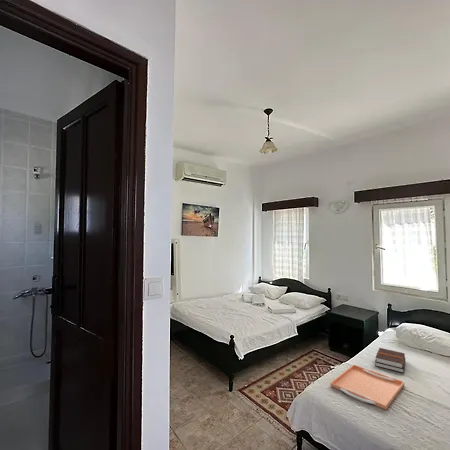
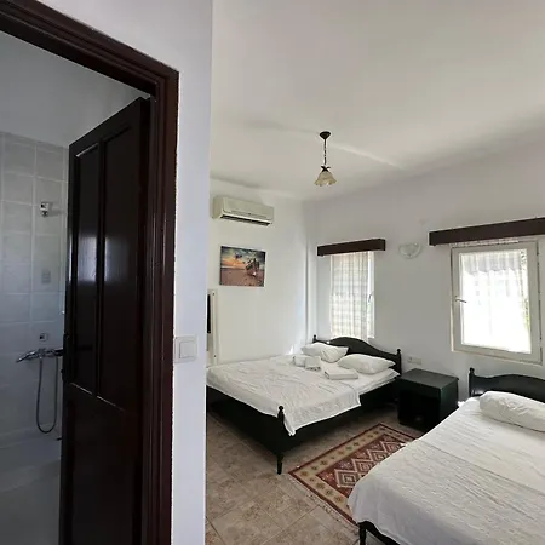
- hardback book (390, 359)
- serving tray (367, 383)
